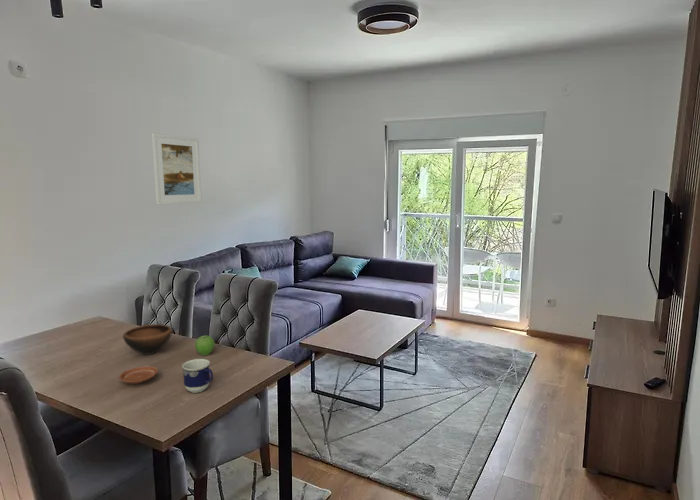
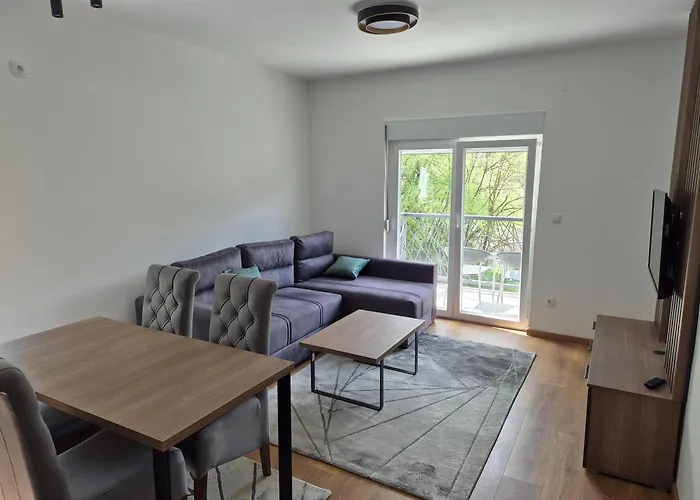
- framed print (178, 170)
- bowl (148, 341)
- cup (199, 377)
- plate (139, 377)
- fruit (205, 345)
